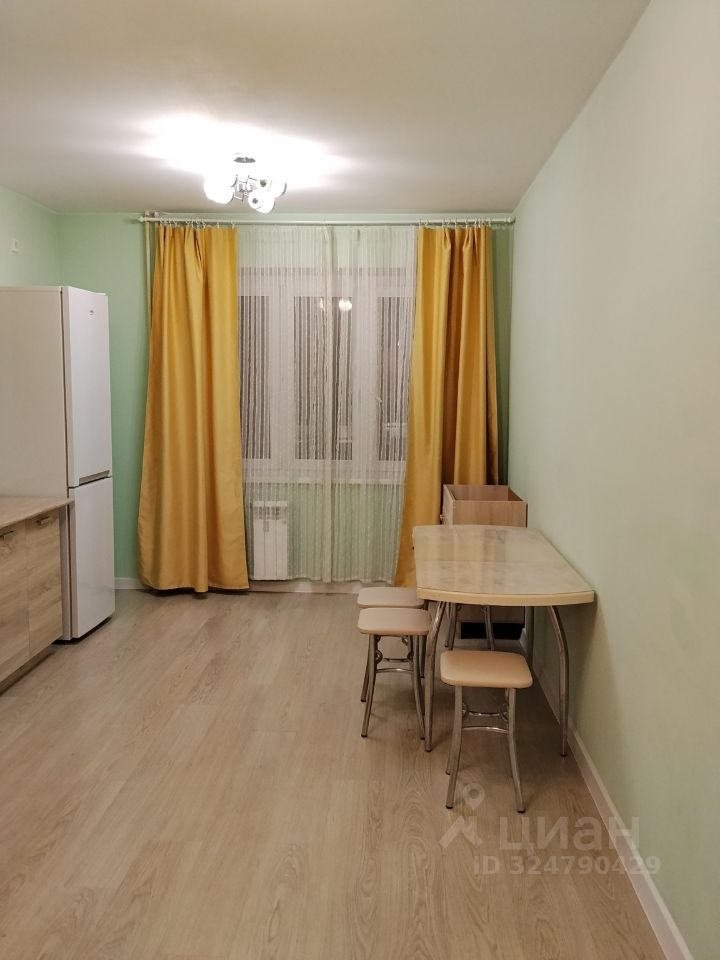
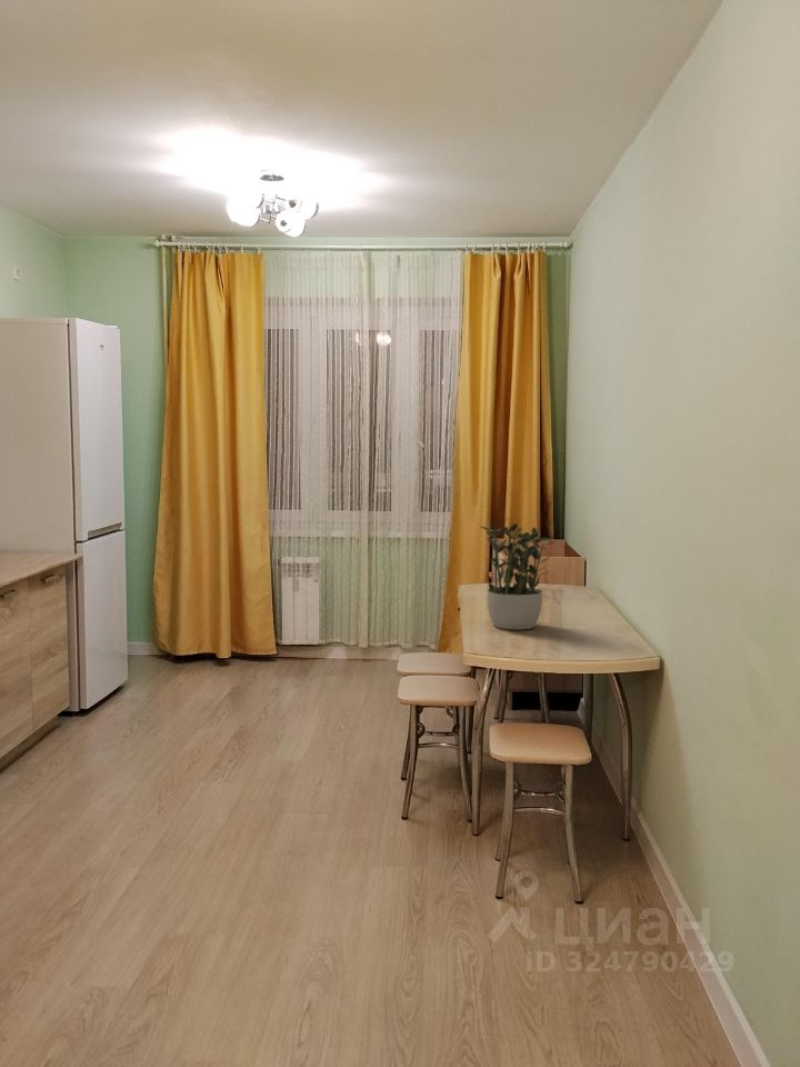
+ potted plant (516, 571)
